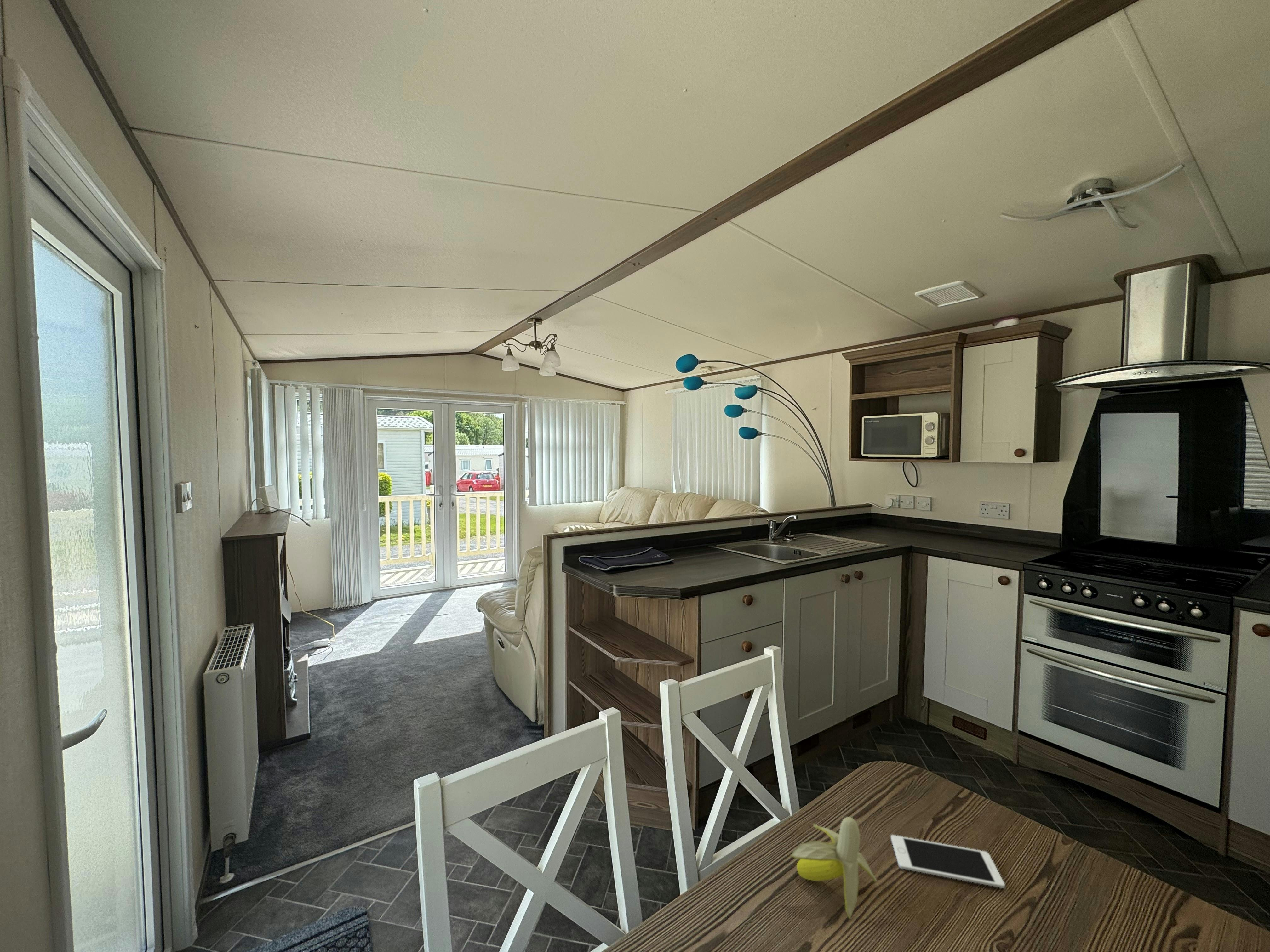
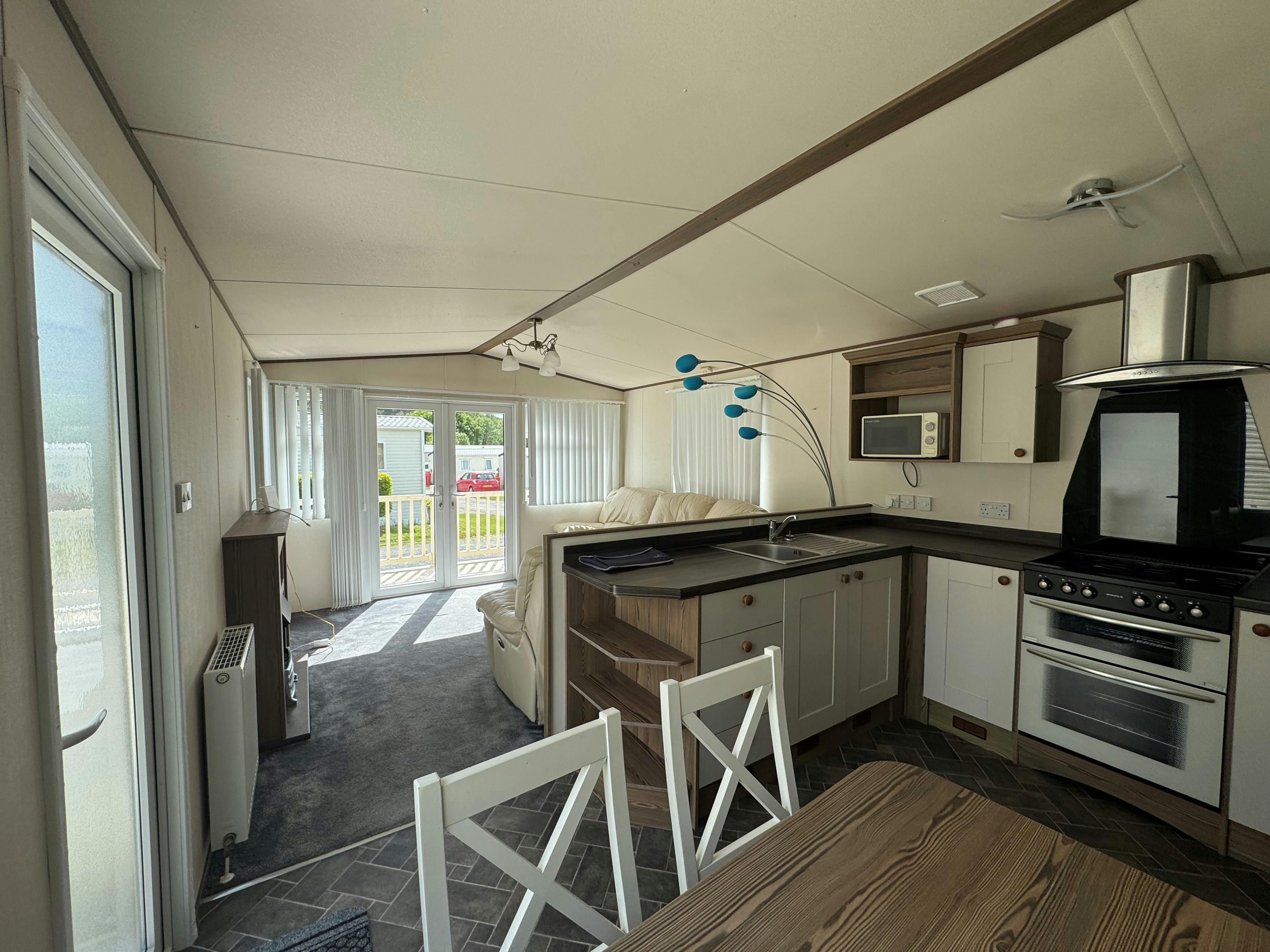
- cell phone (944, 860)
- banana (833, 850)
